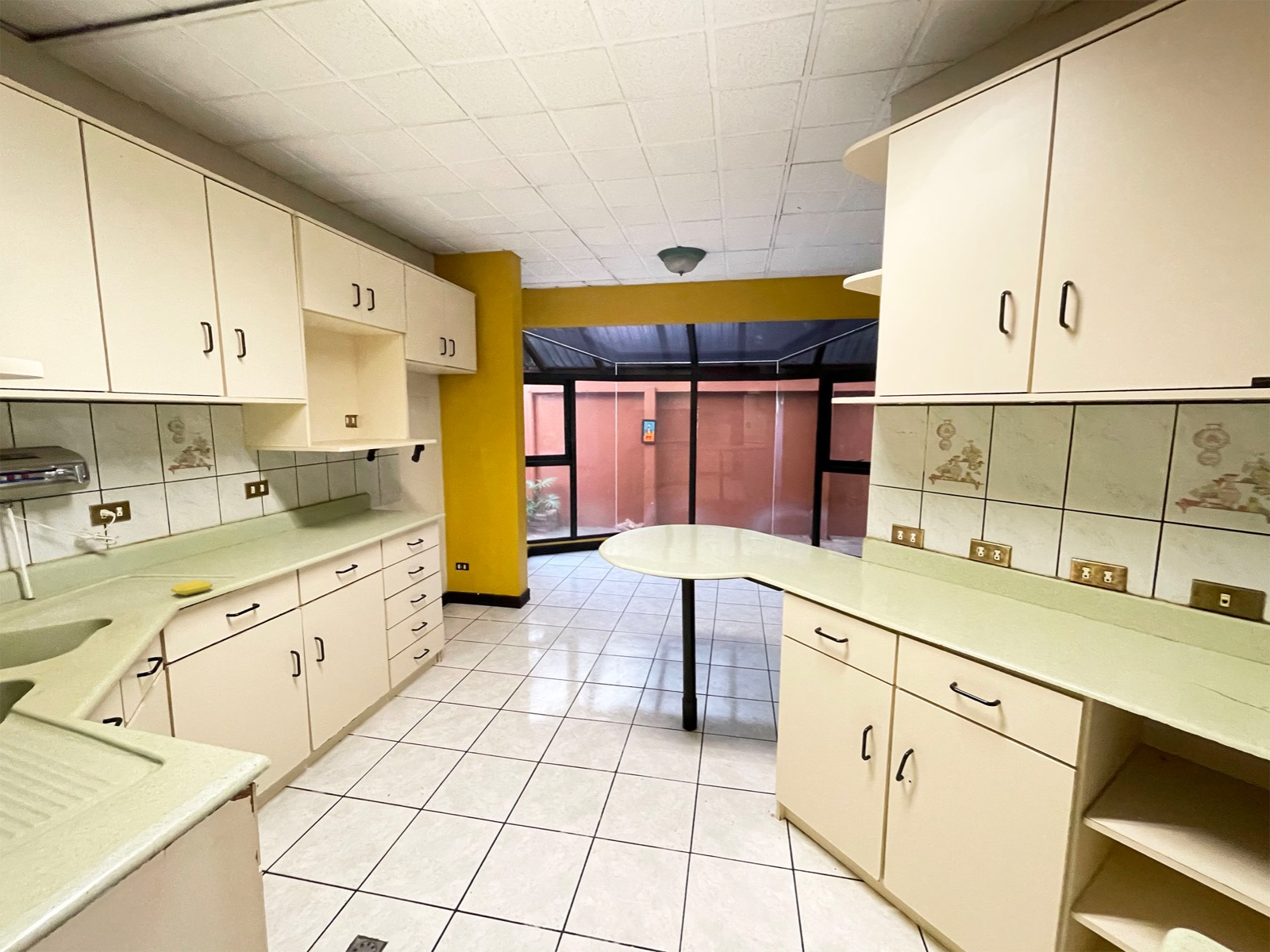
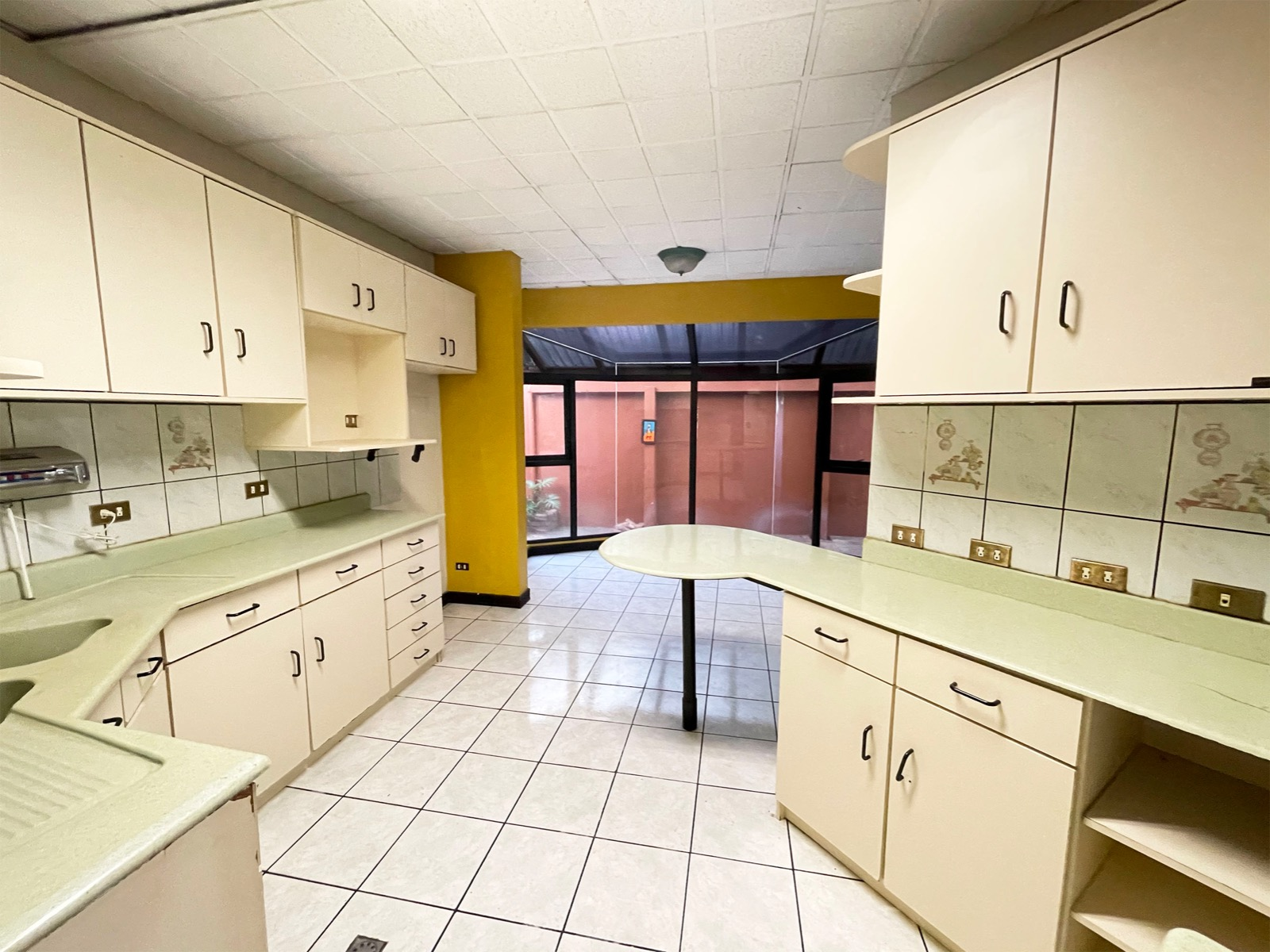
- soap bar (192, 587)
